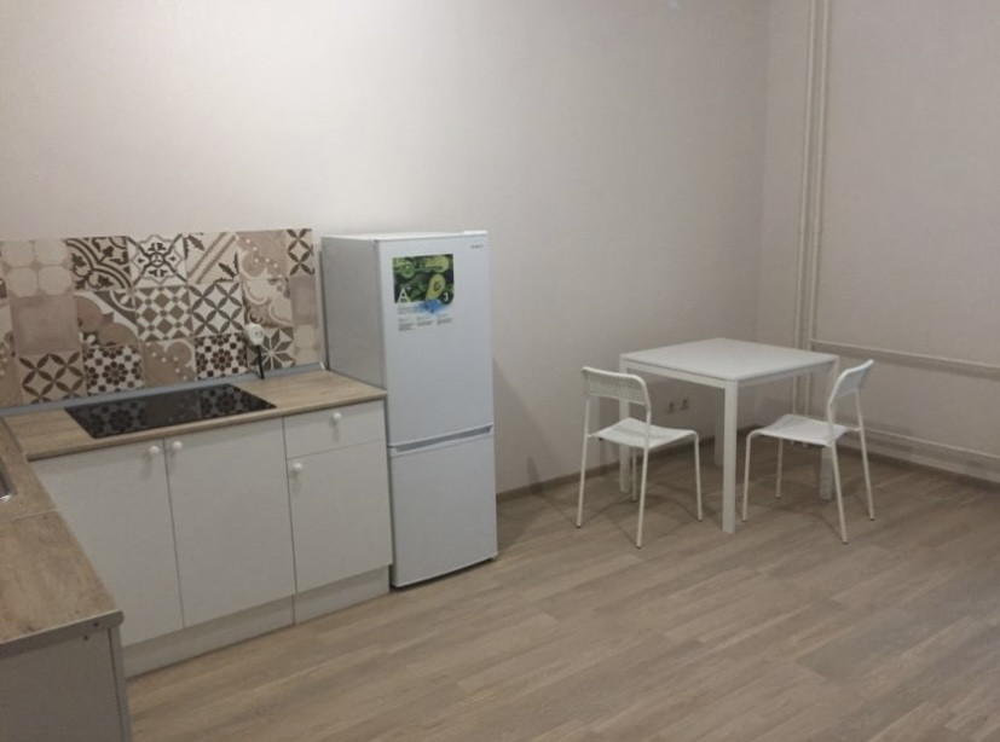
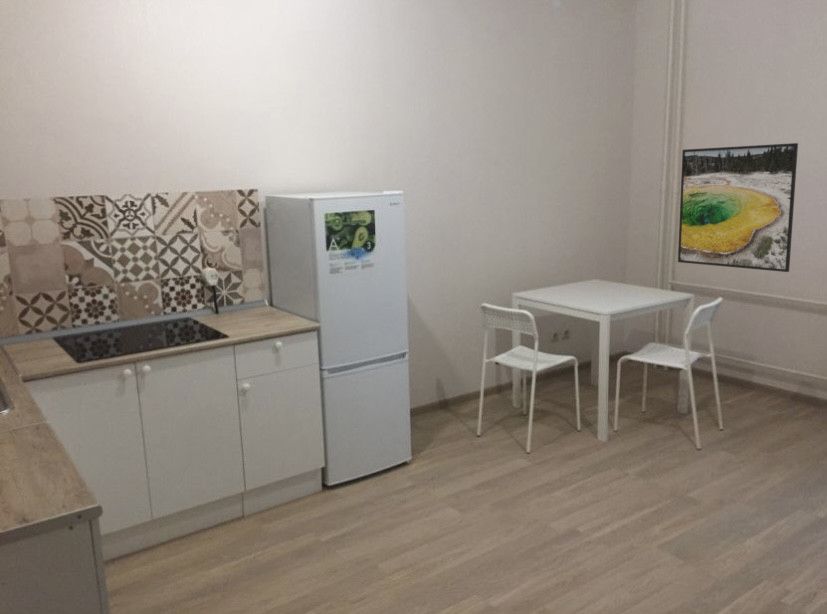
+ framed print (733, 207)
